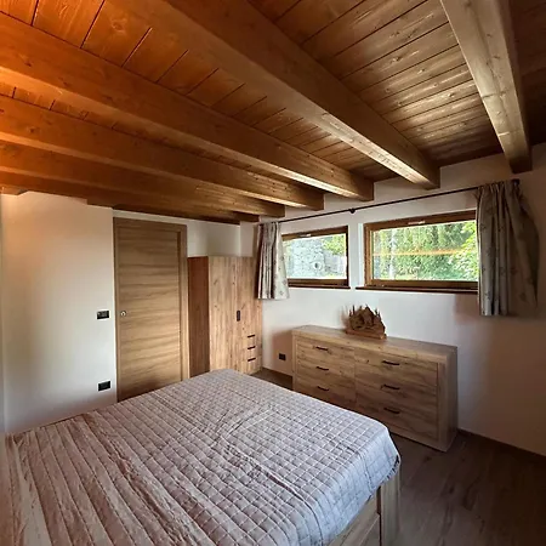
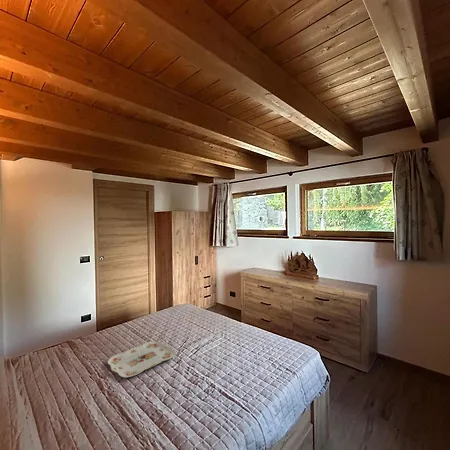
+ serving tray (142, 357)
